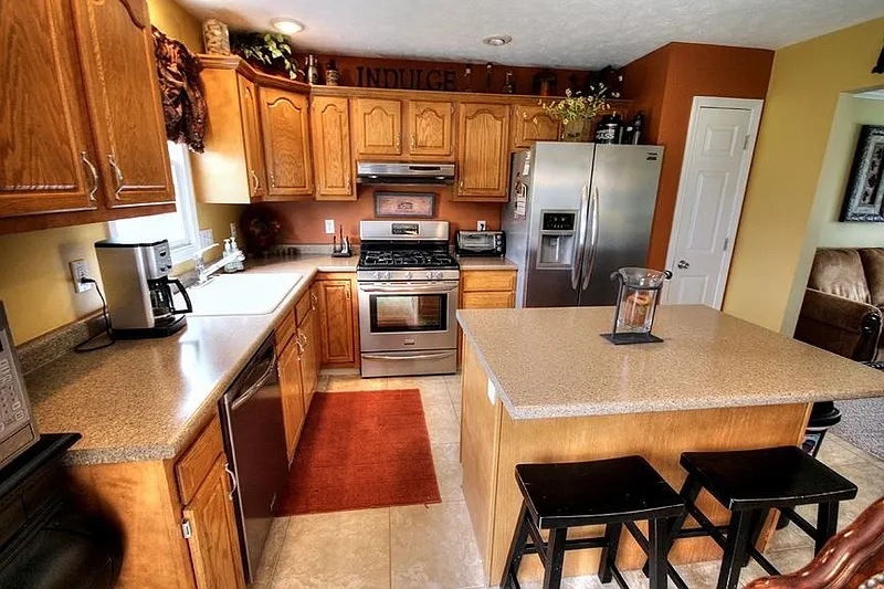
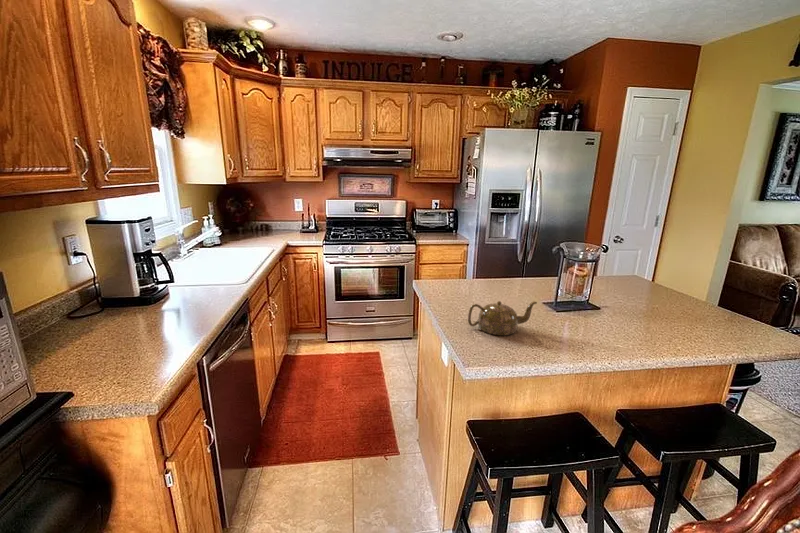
+ teapot (501, 314)
